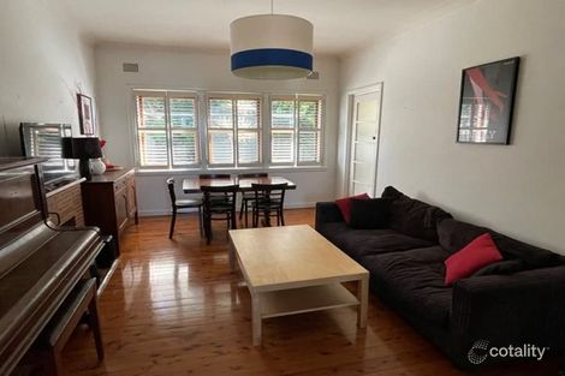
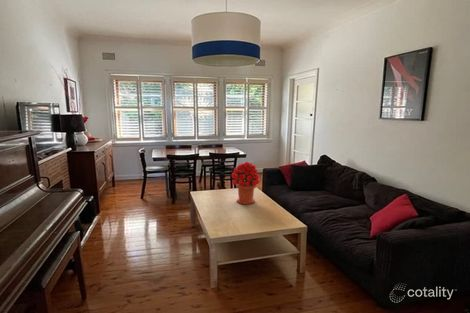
+ bouquet (245, 181)
